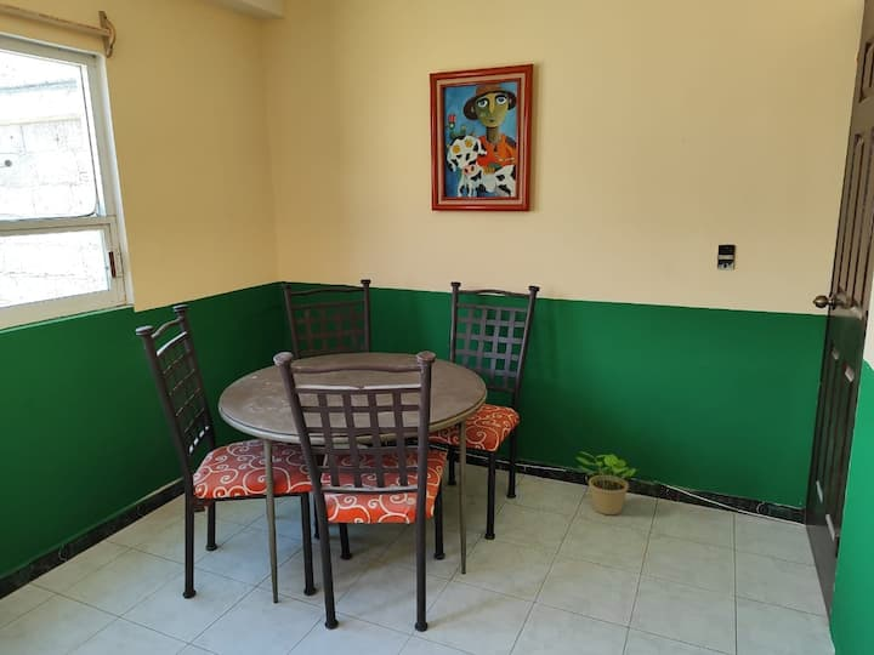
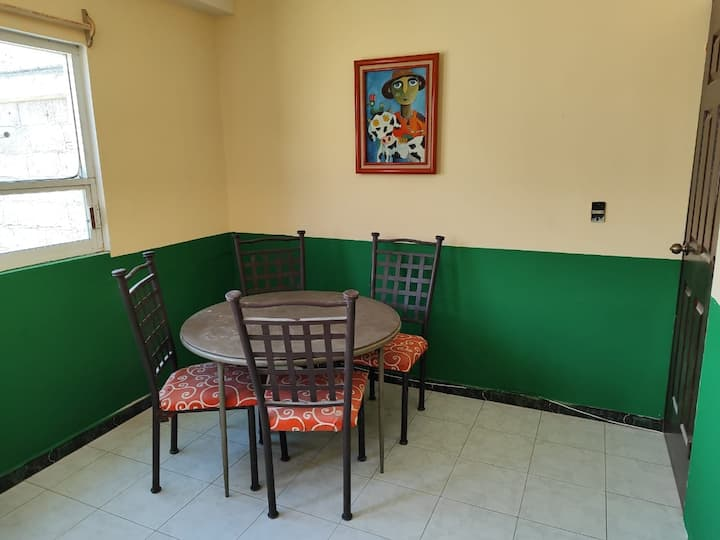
- potted plant (606, 477)
